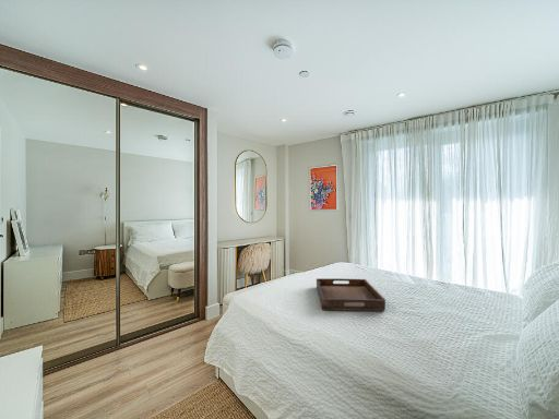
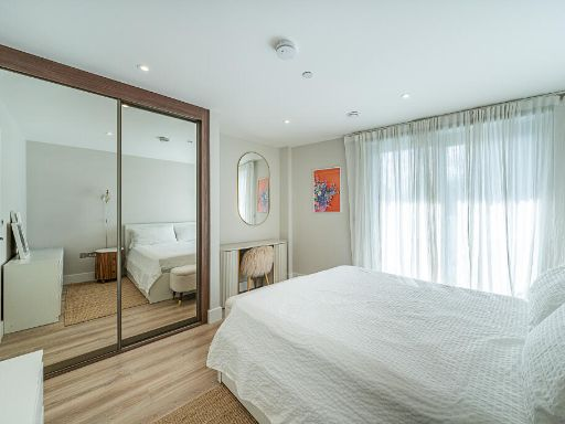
- serving tray (346, 292)
